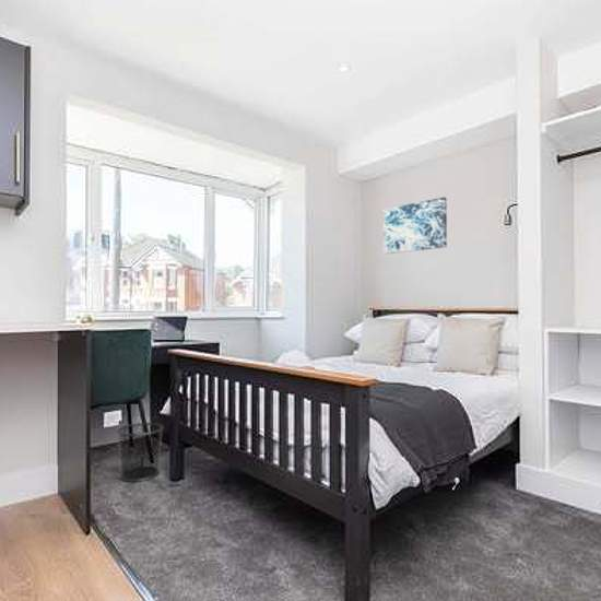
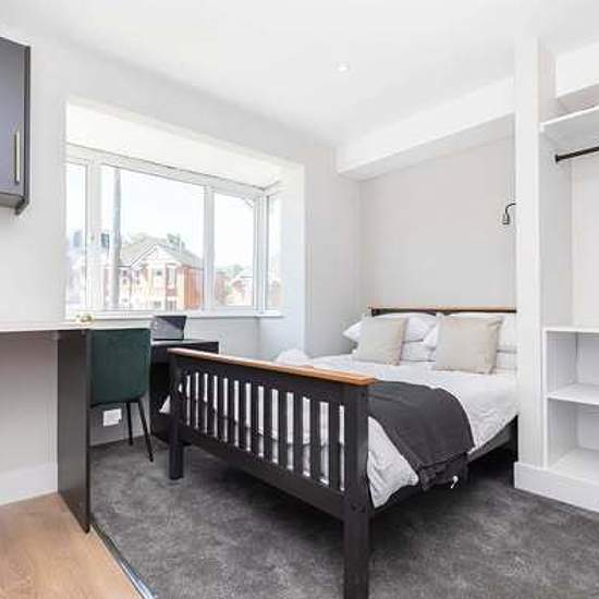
- wall art (413, 227)
- waste bin (140, 450)
